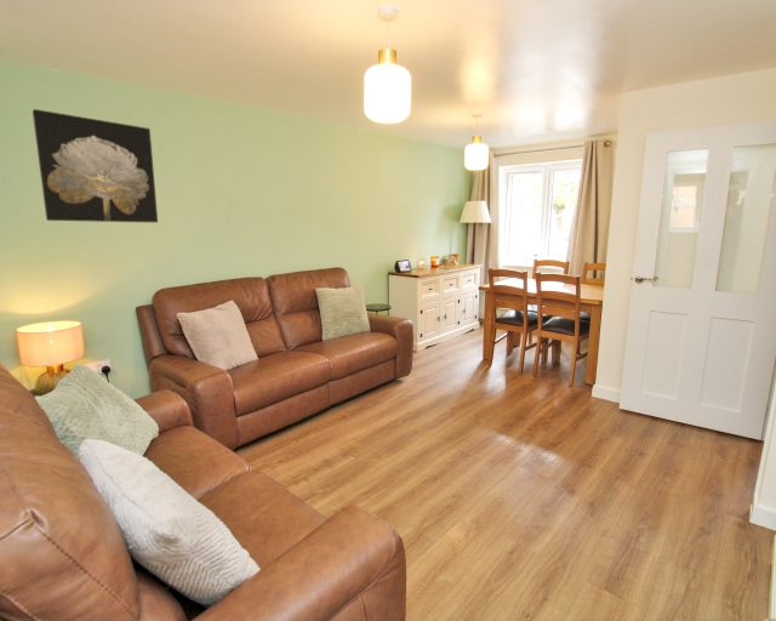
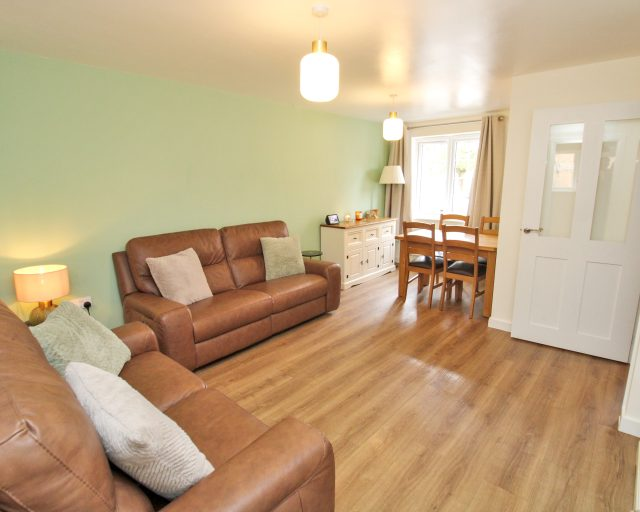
- wall art (101, 171)
